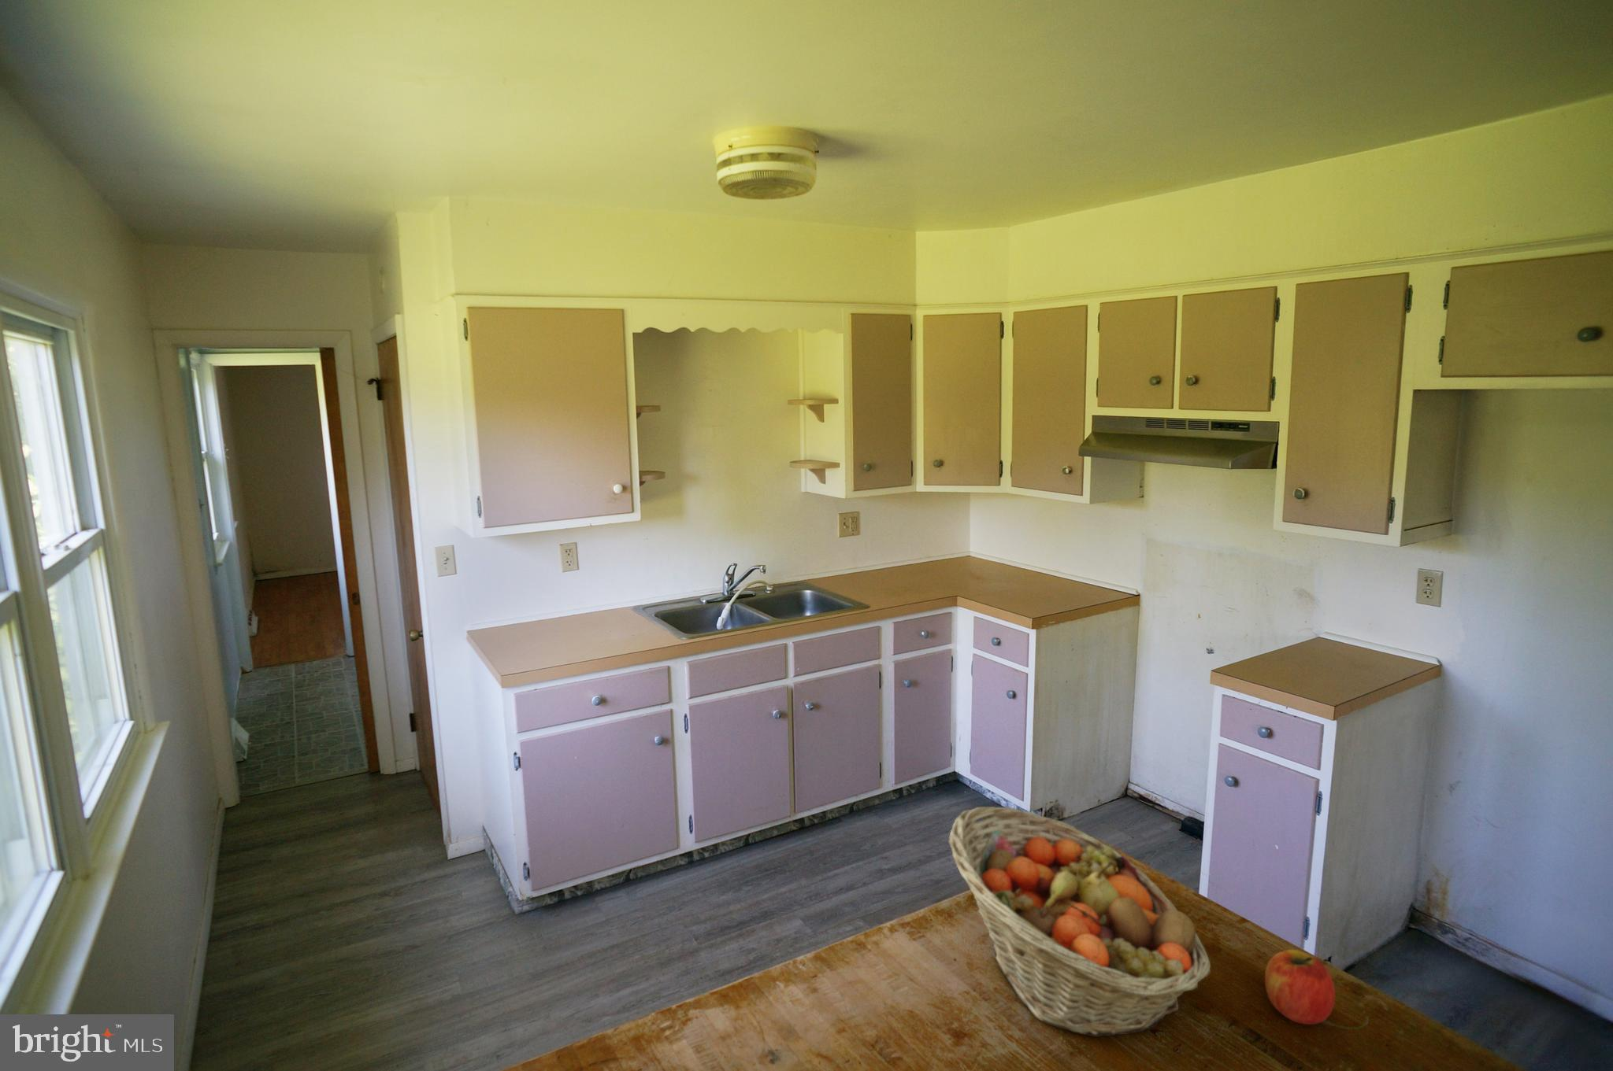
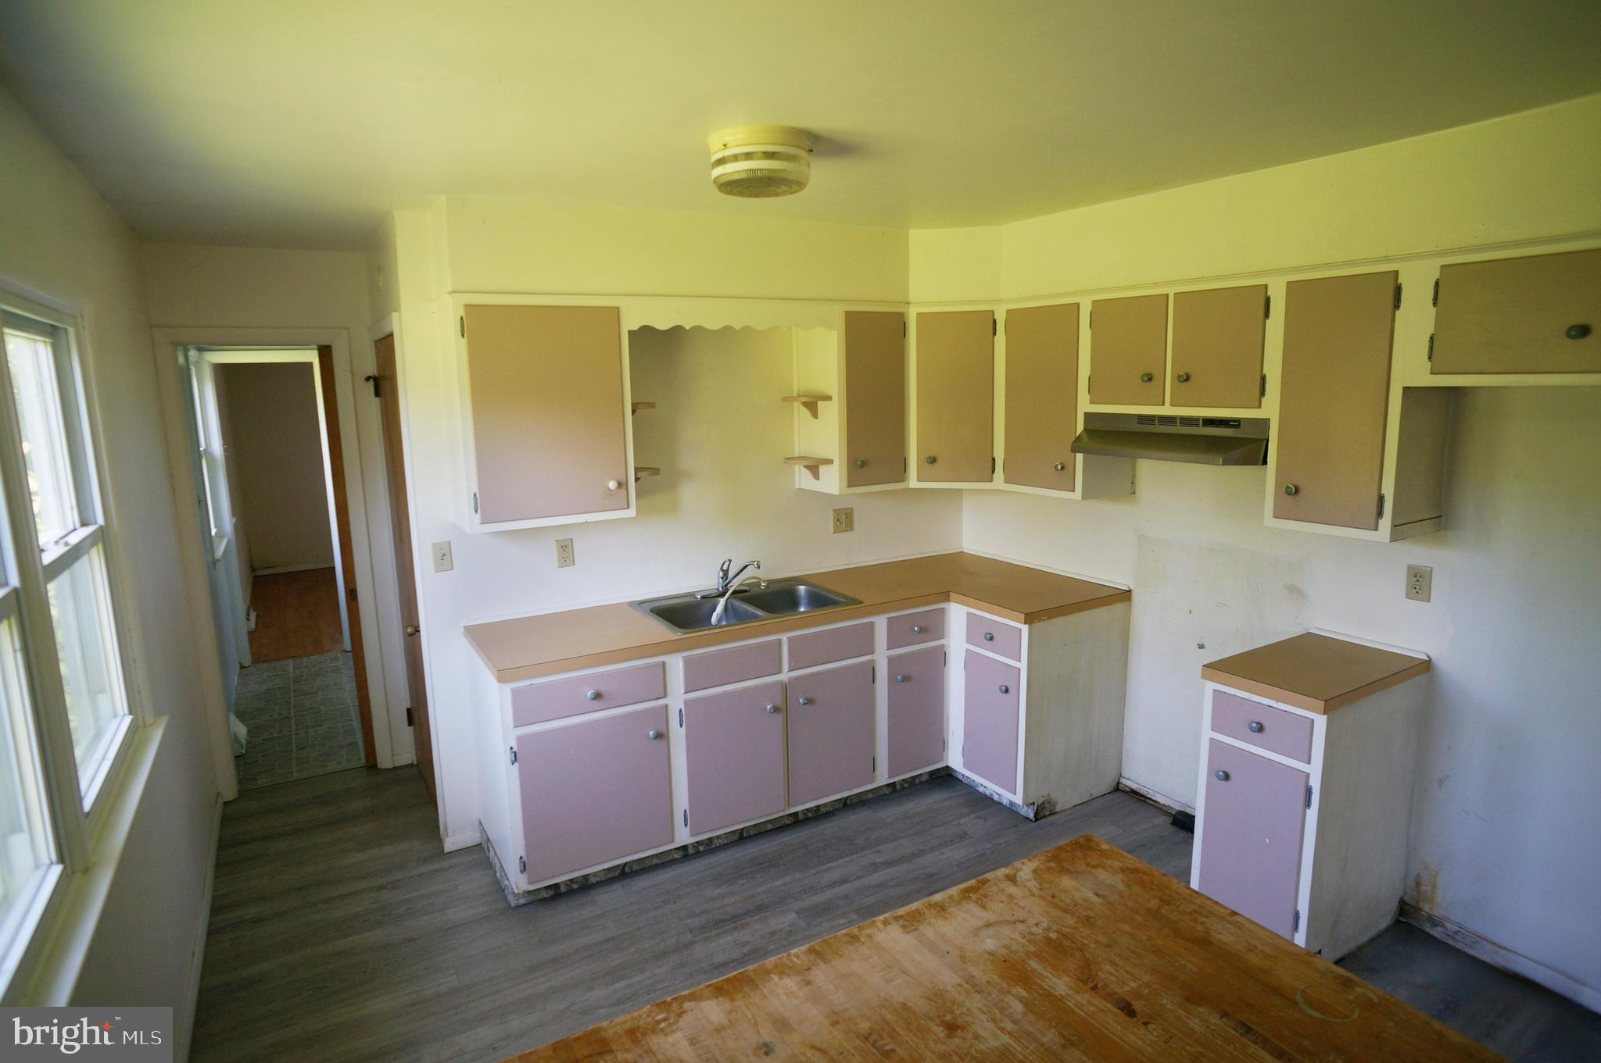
- fruit basket (1070, 907)
- apple (1299, 983)
